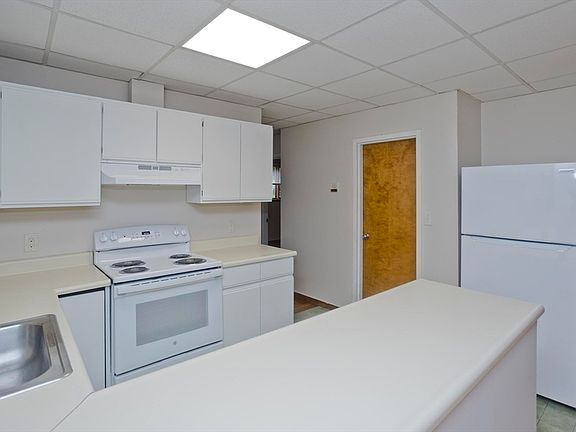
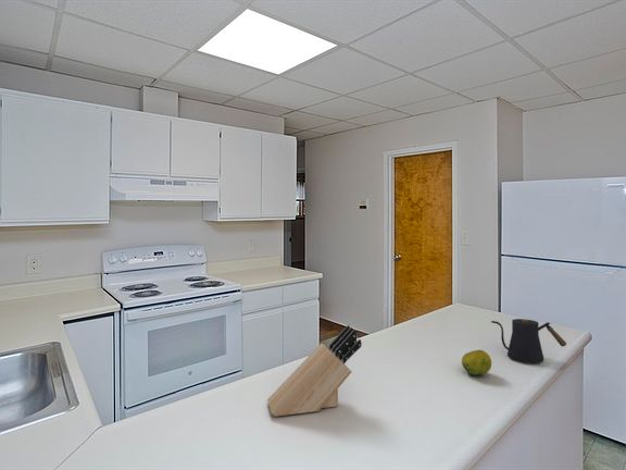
+ knife block (315, 367)
+ fruit (476, 361)
+ kettle (527, 339)
